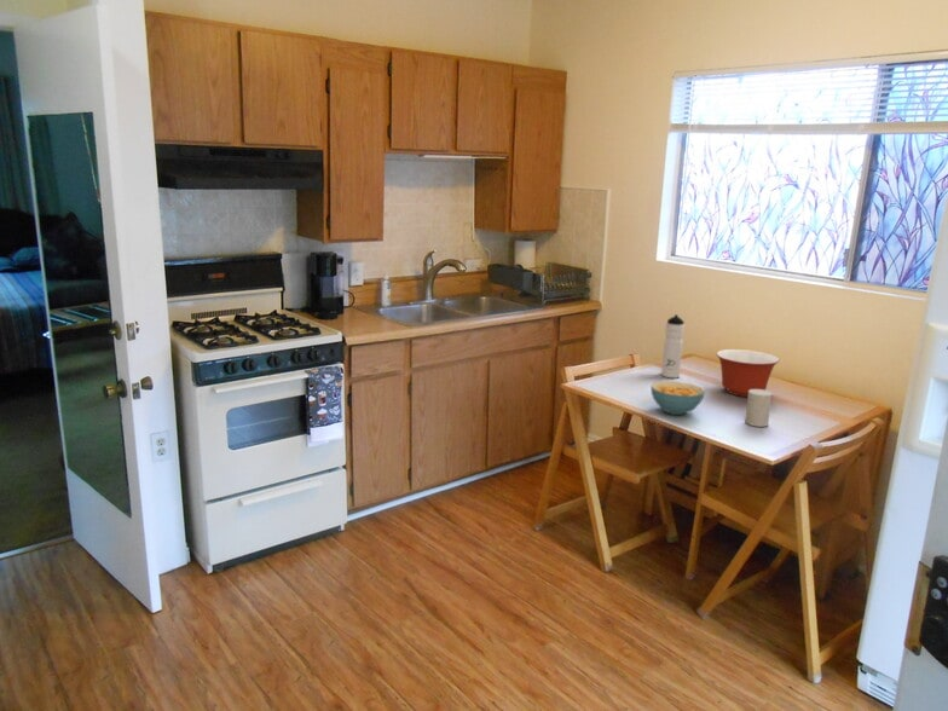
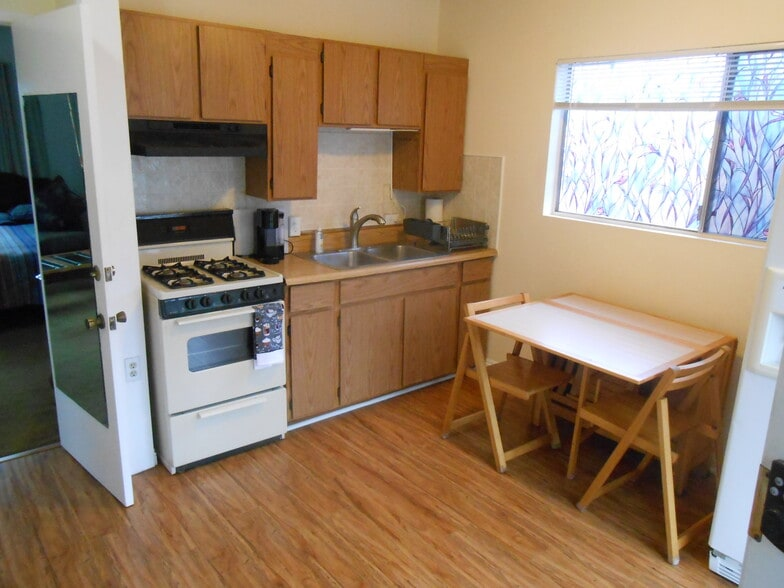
- water bottle (672, 345)
- cereal bowl (676, 400)
- cup (758, 407)
- mixing bowl (745, 374)
